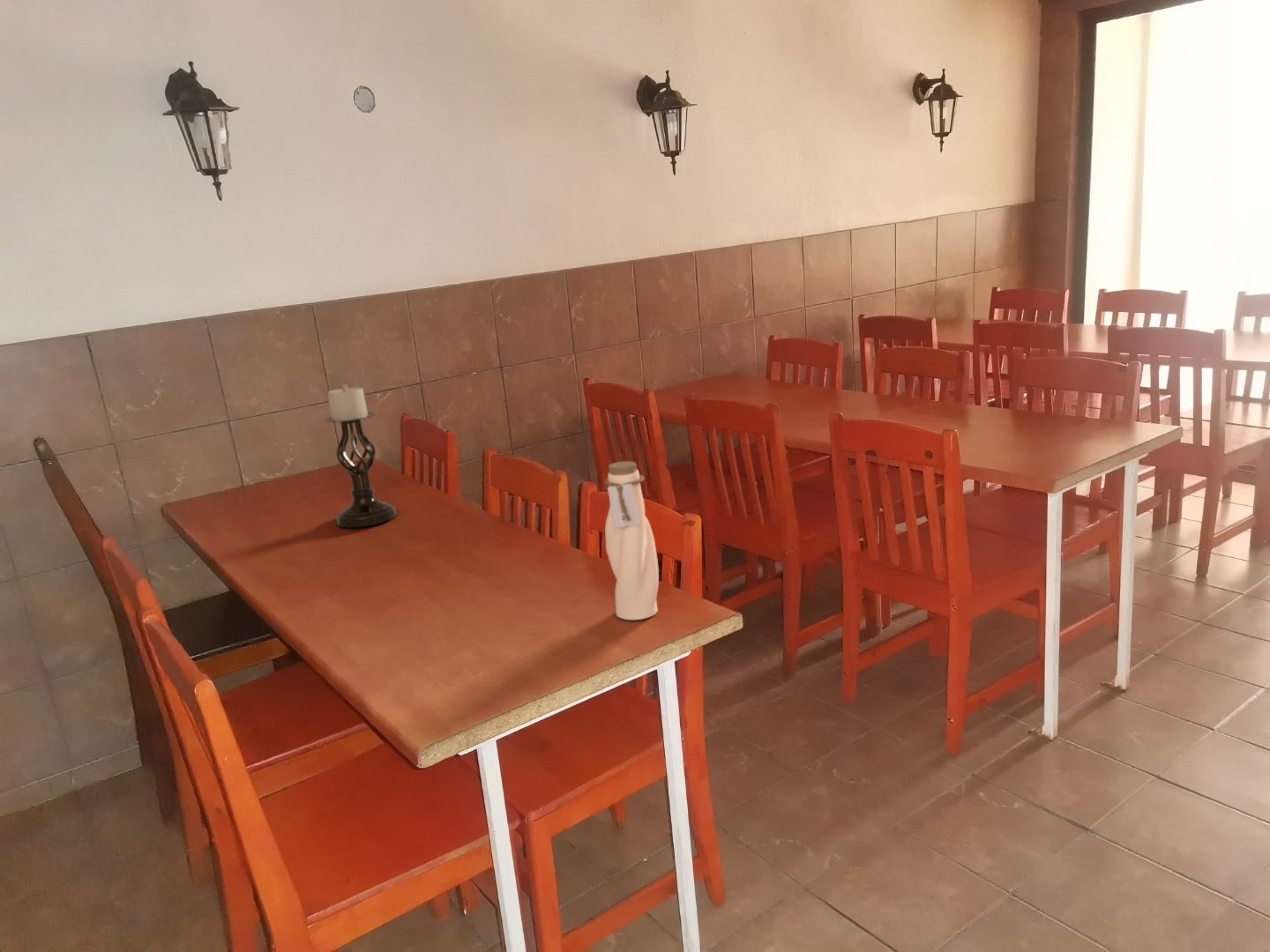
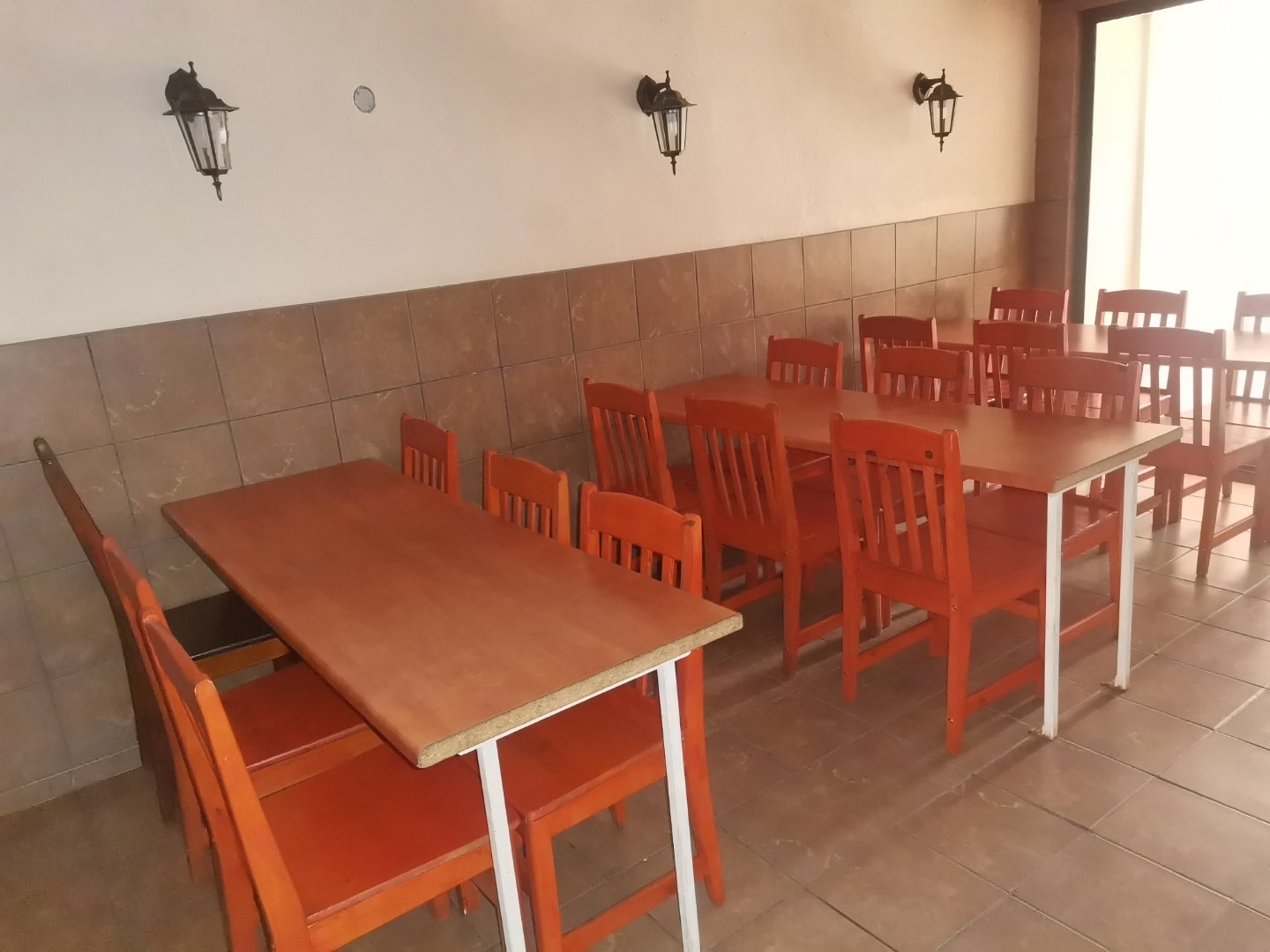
- water bottle (631, 540)
- candle holder (355, 452)
